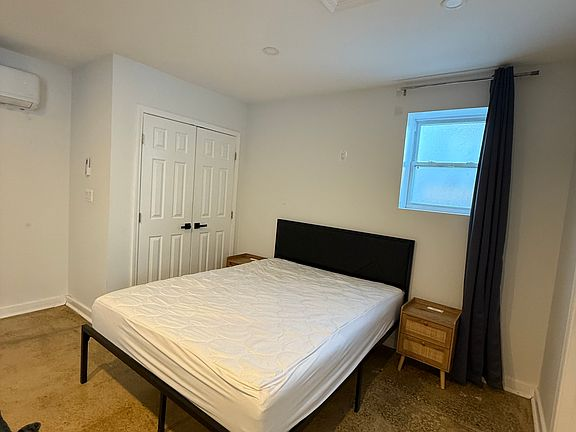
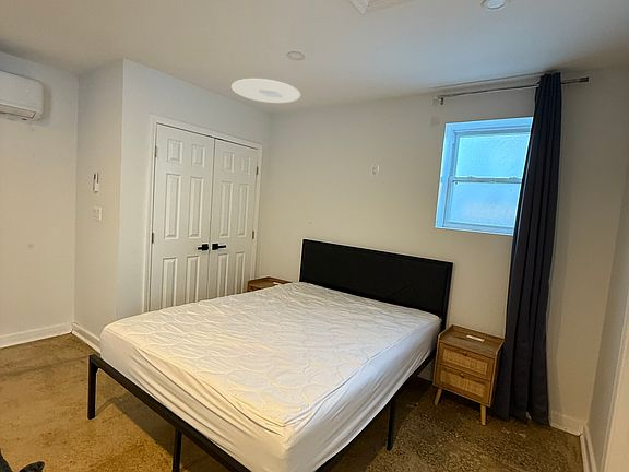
+ ceiling light (266, 88)
